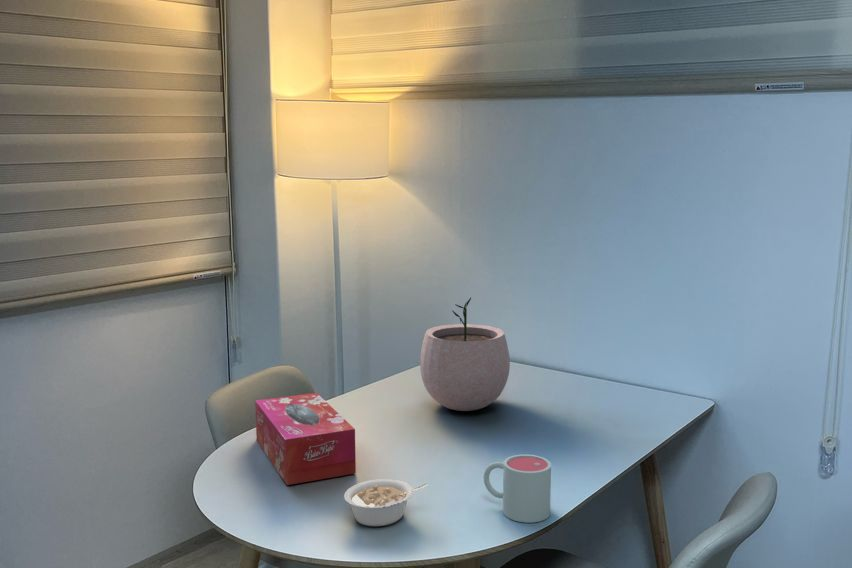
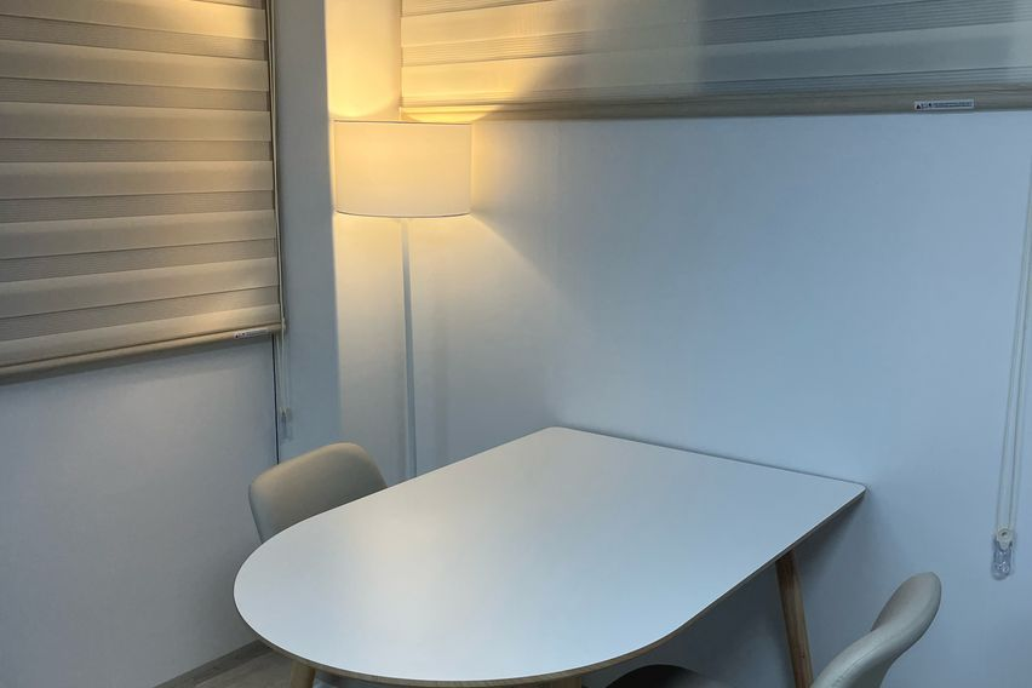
- tissue box (302, 435)
- legume (381, 501)
- mug (515, 485)
- plant pot (464, 353)
